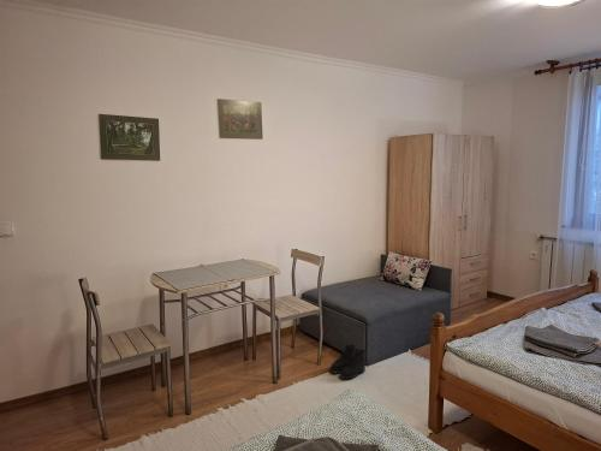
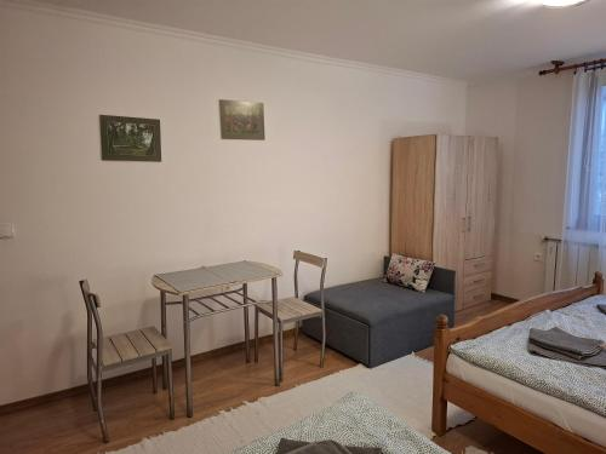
- boots (347, 358)
